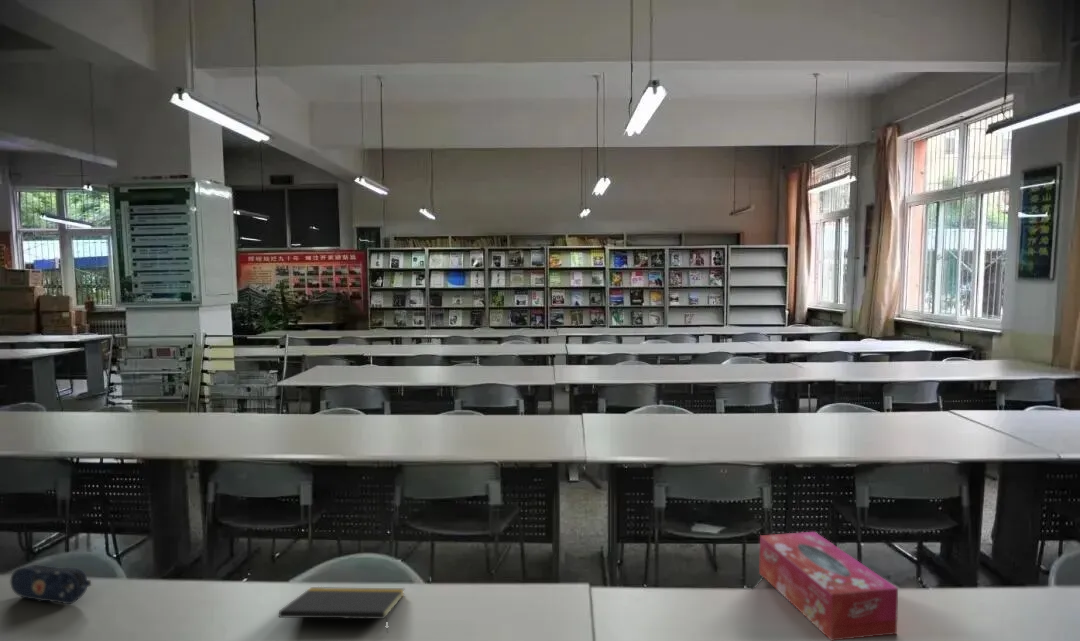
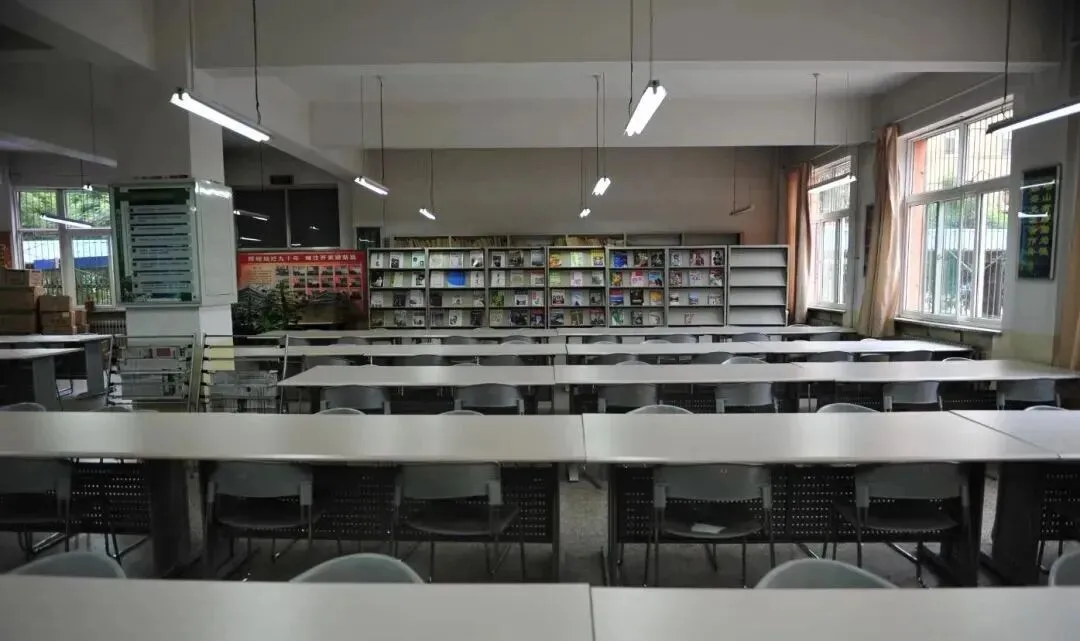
- tissue box (821, 580)
- notepad (345, 602)
- pencil case (48, 583)
